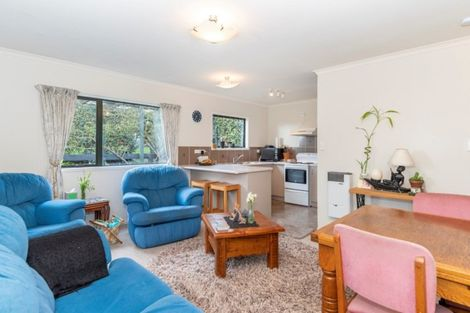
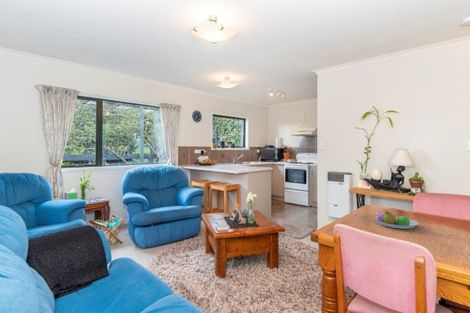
+ fruit bowl (396, 218)
